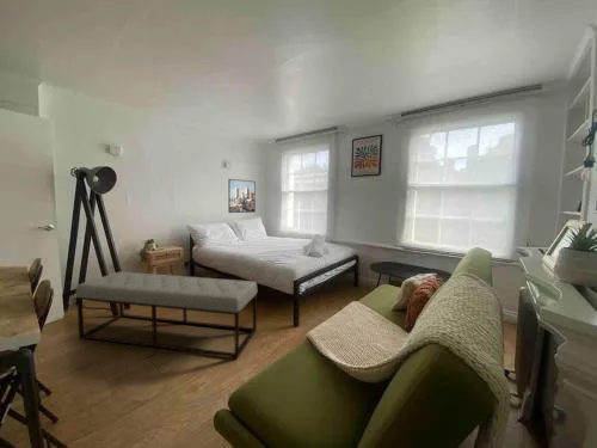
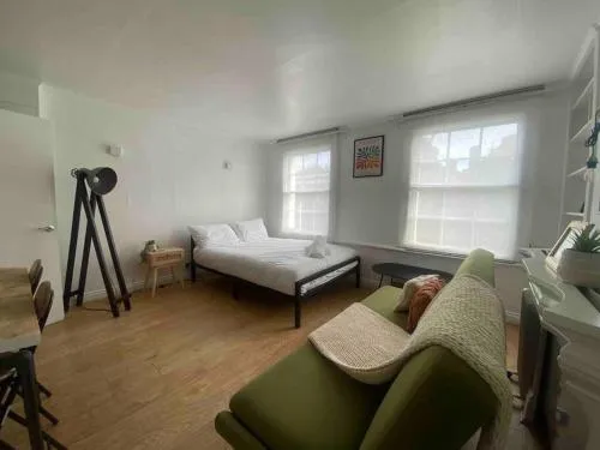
- bench (171, 307)
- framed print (242, 196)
